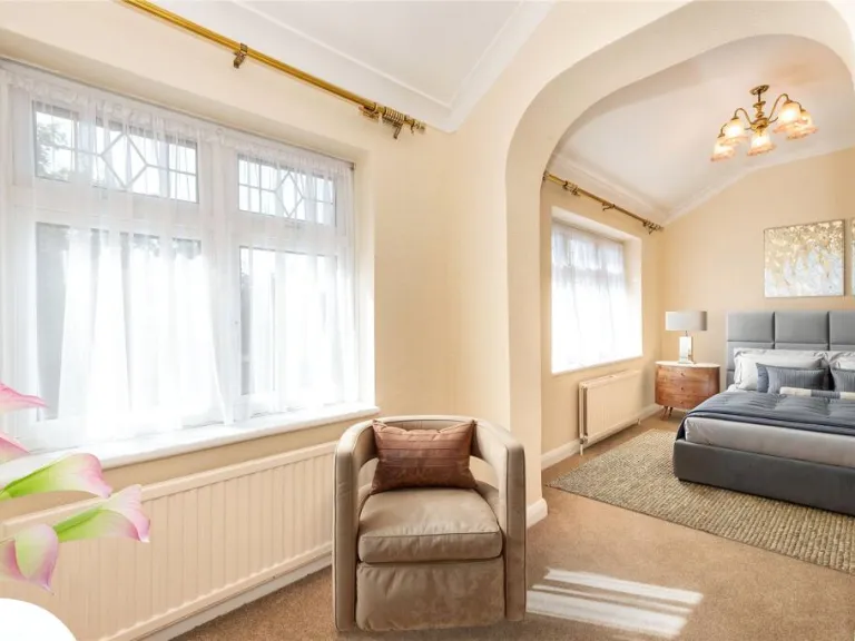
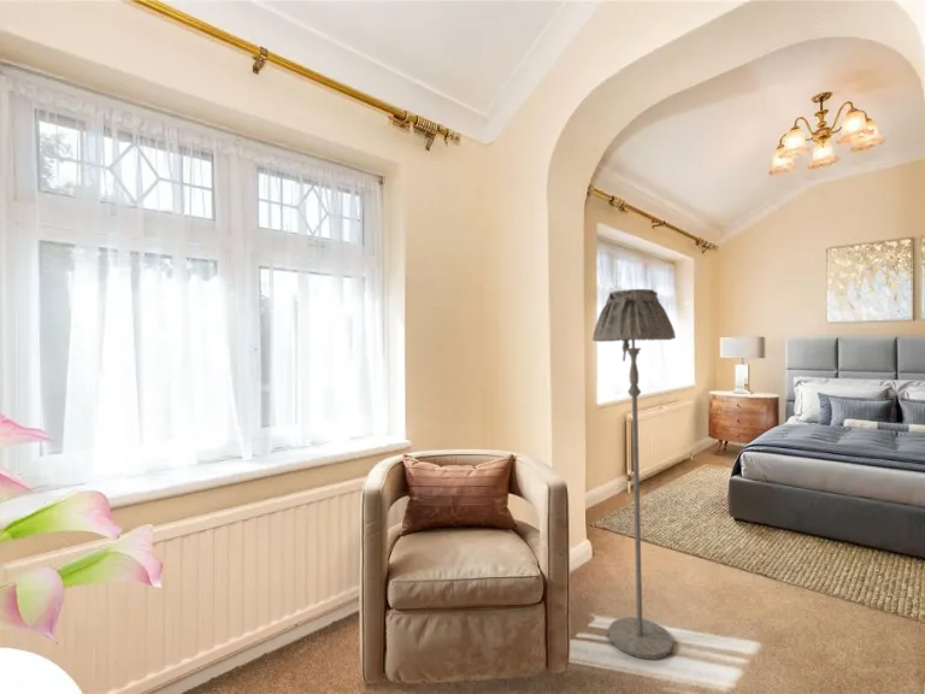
+ floor lamp (635, 464)
